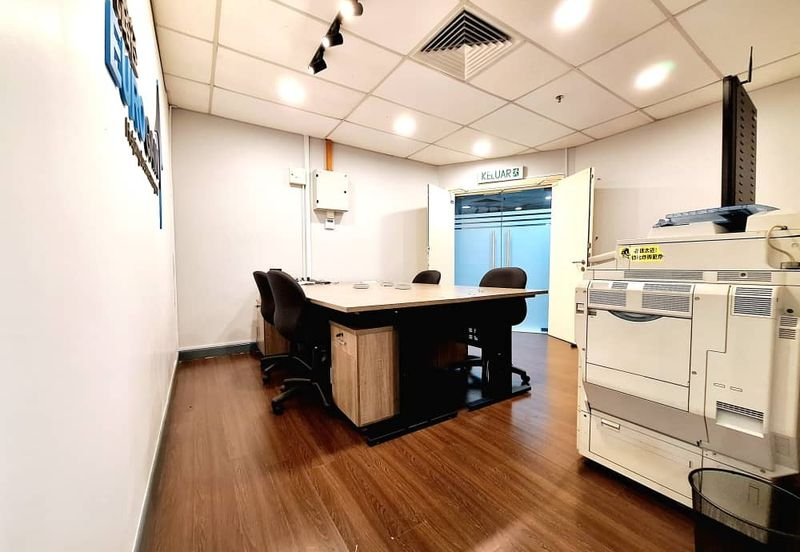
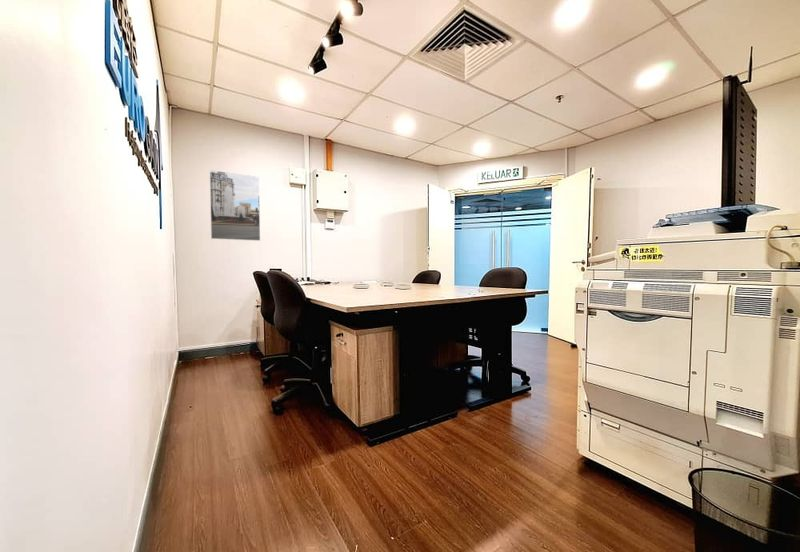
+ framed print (235, 206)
